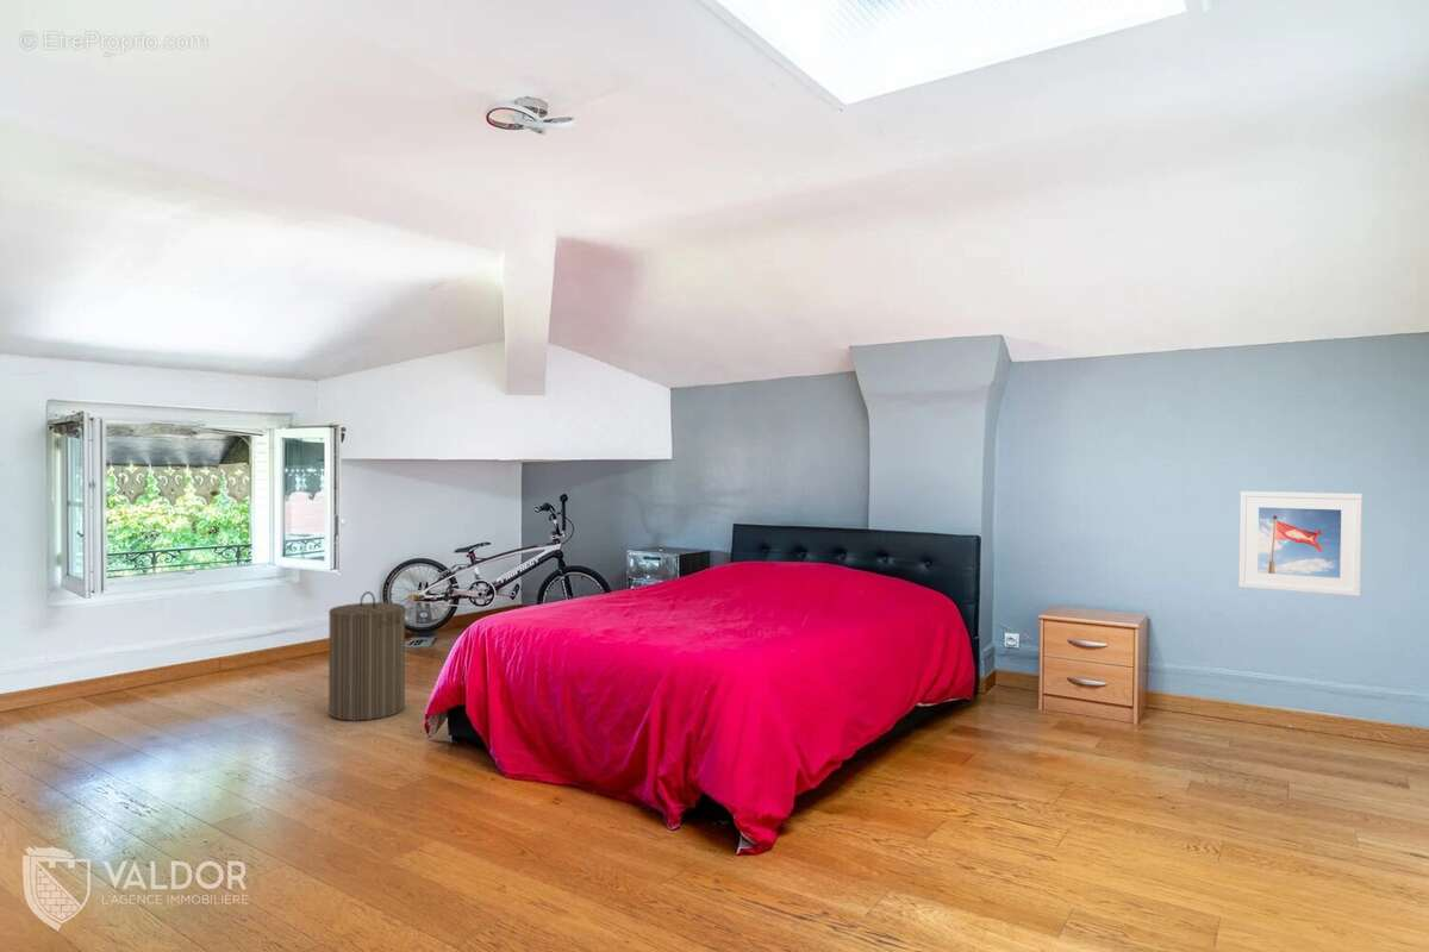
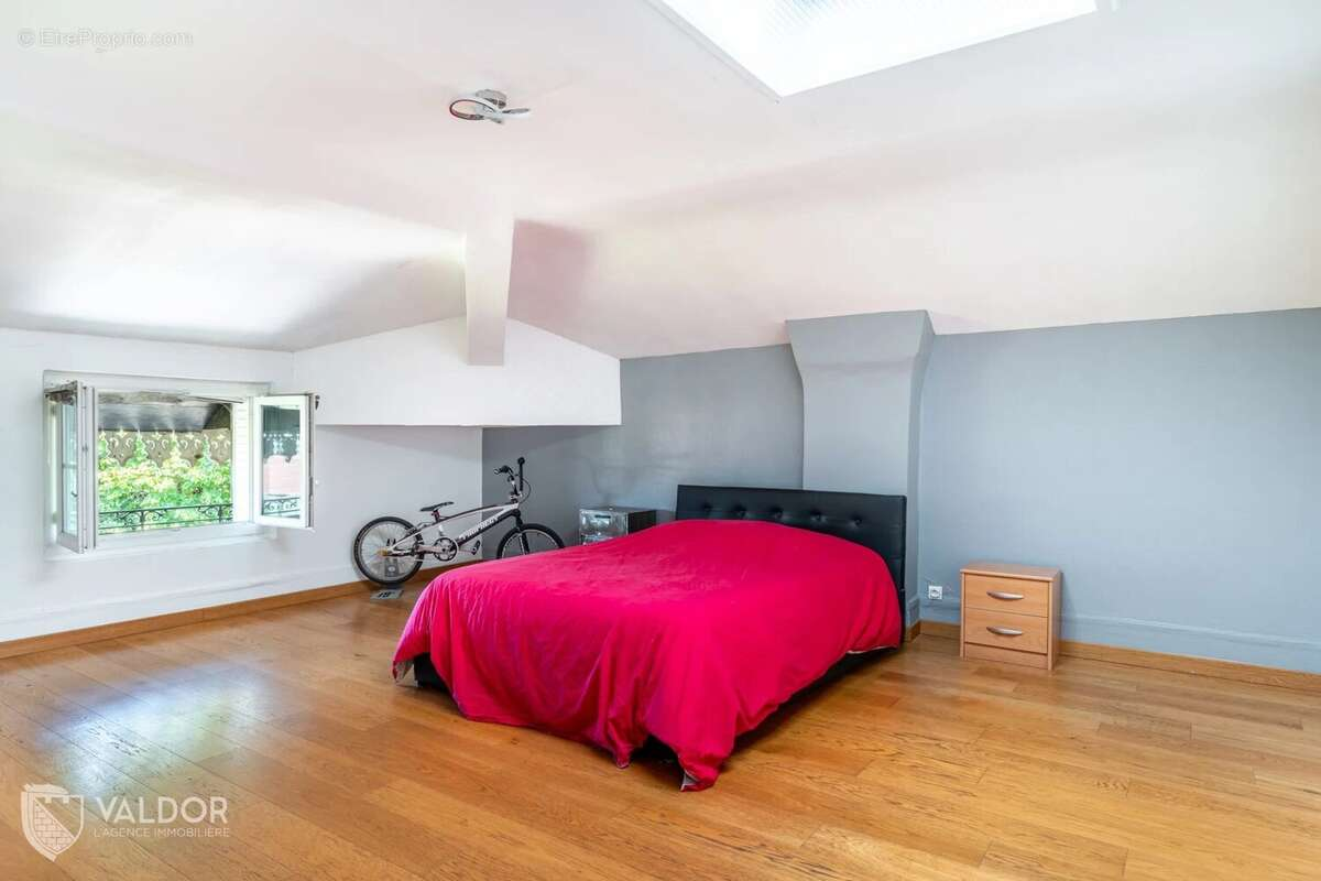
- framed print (1298, 541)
- laundry hamper (367, 651)
